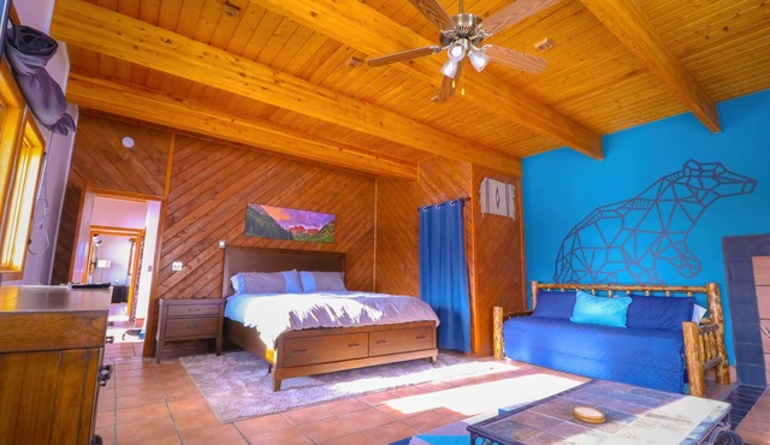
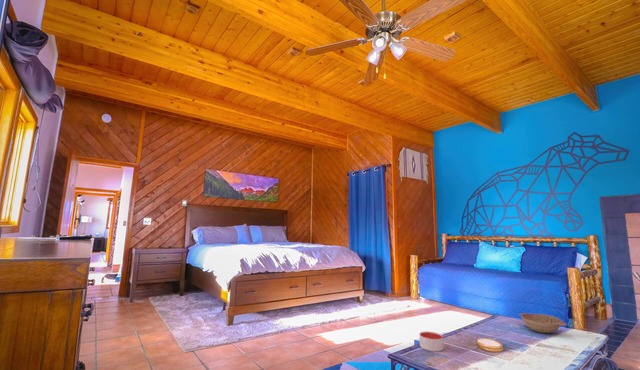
+ candle (431, 340)
+ decorative bowl (540, 324)
